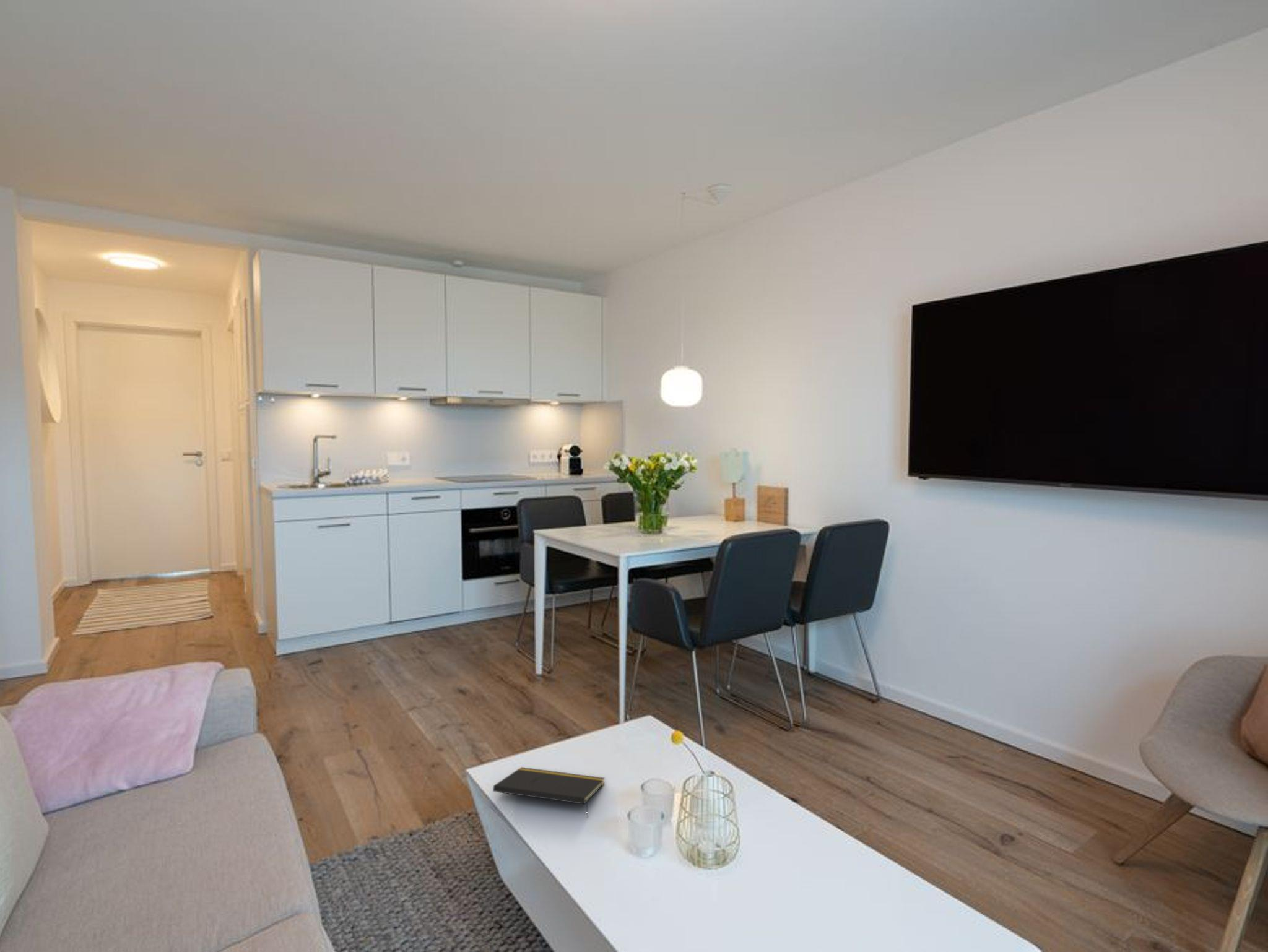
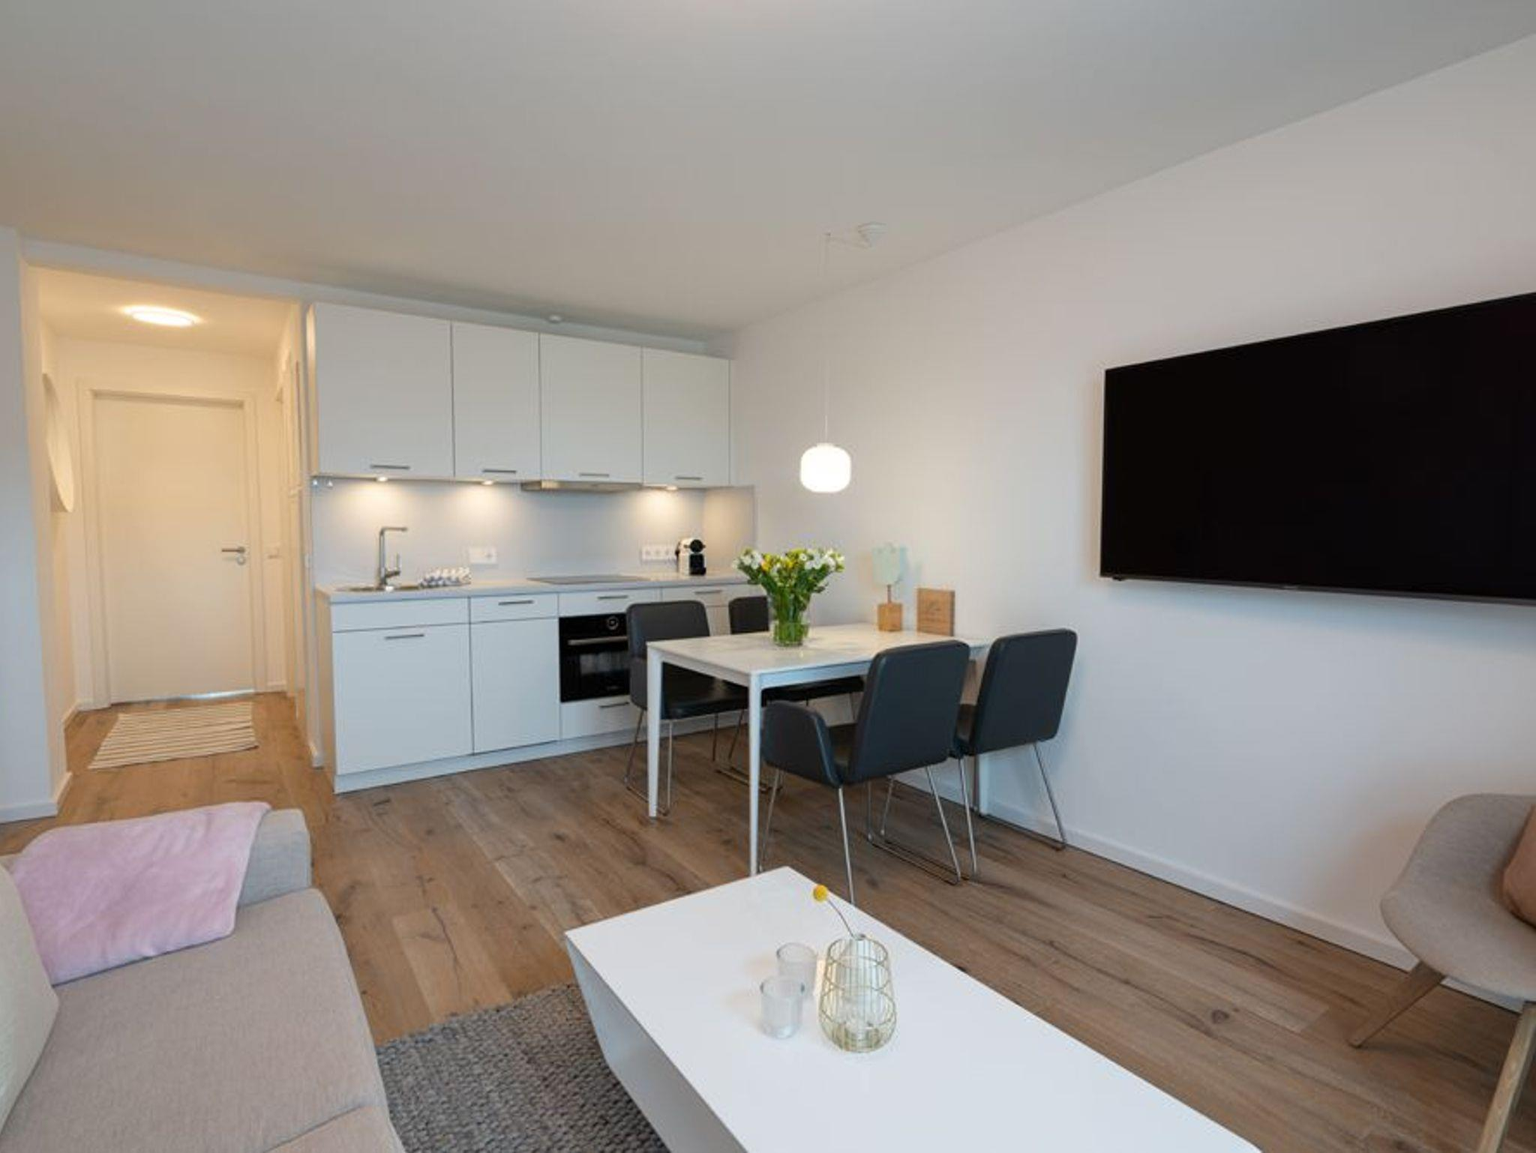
- notepad (550, 784)
